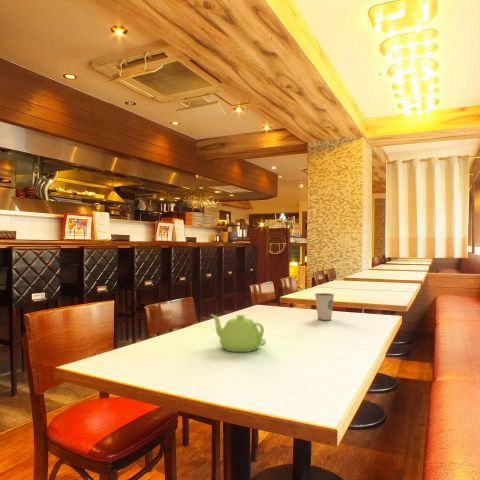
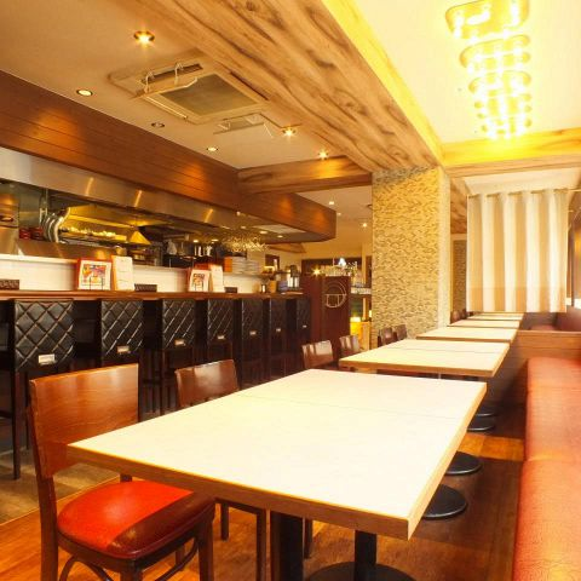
- teapot (237, 330)
- dixie cup (324, 306)
